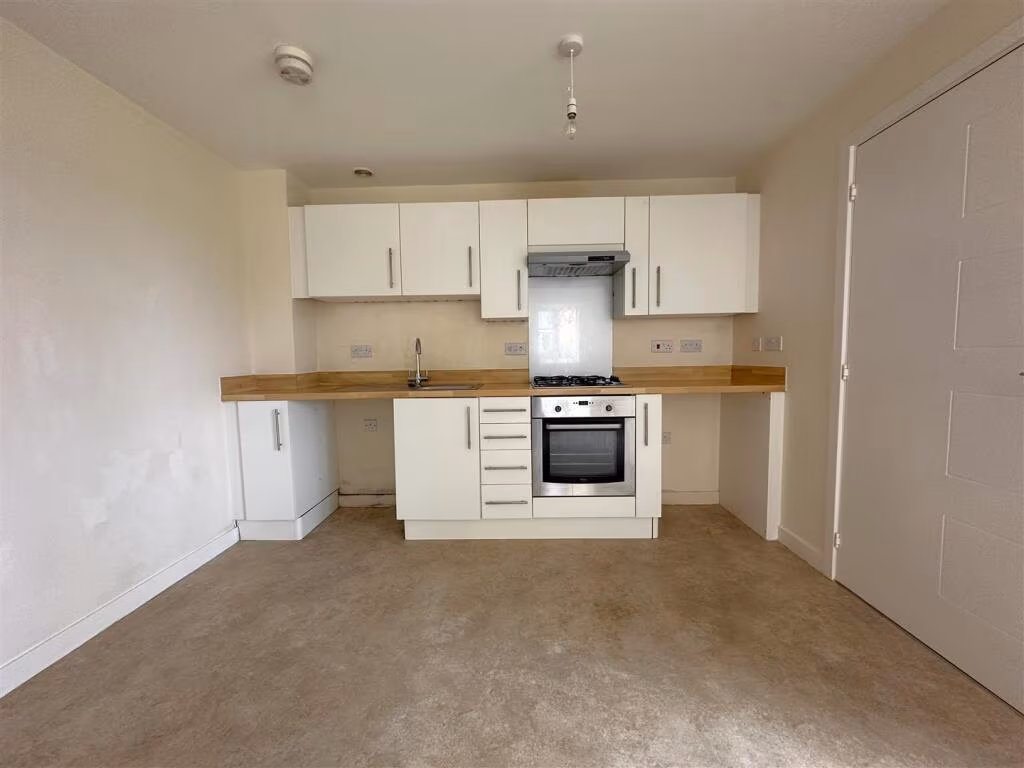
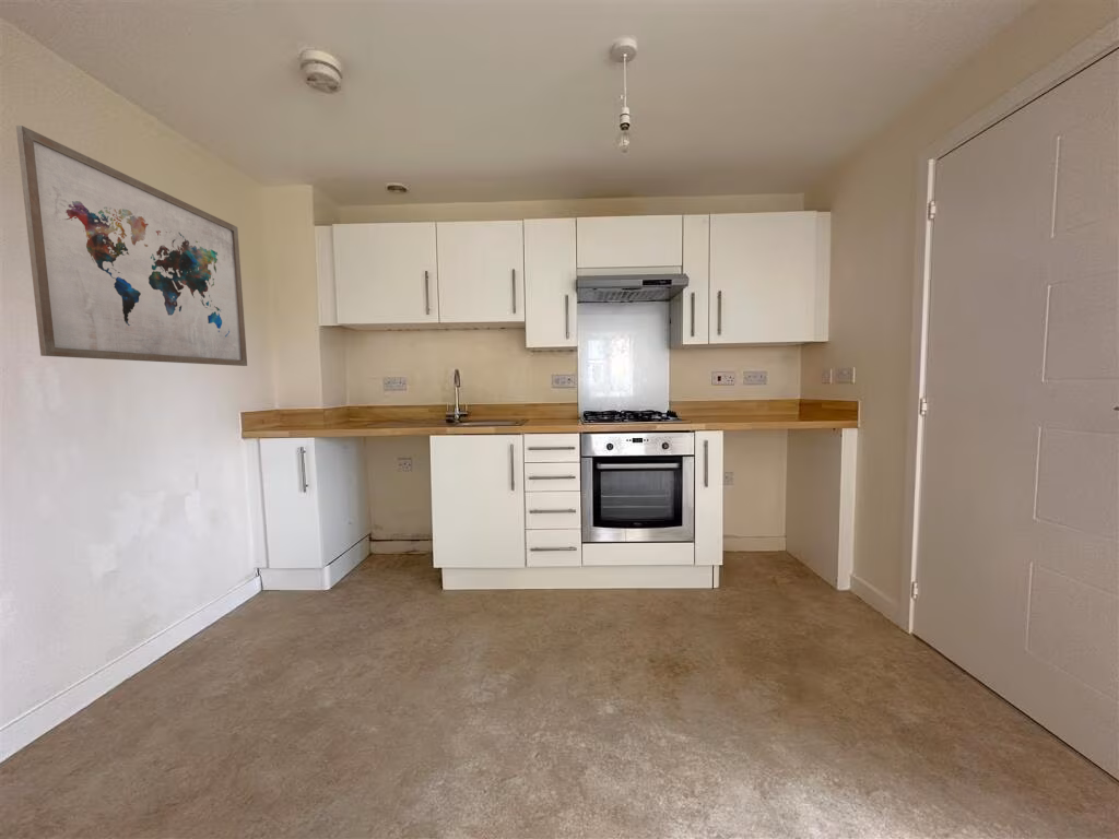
+ wall art (161, 276)
